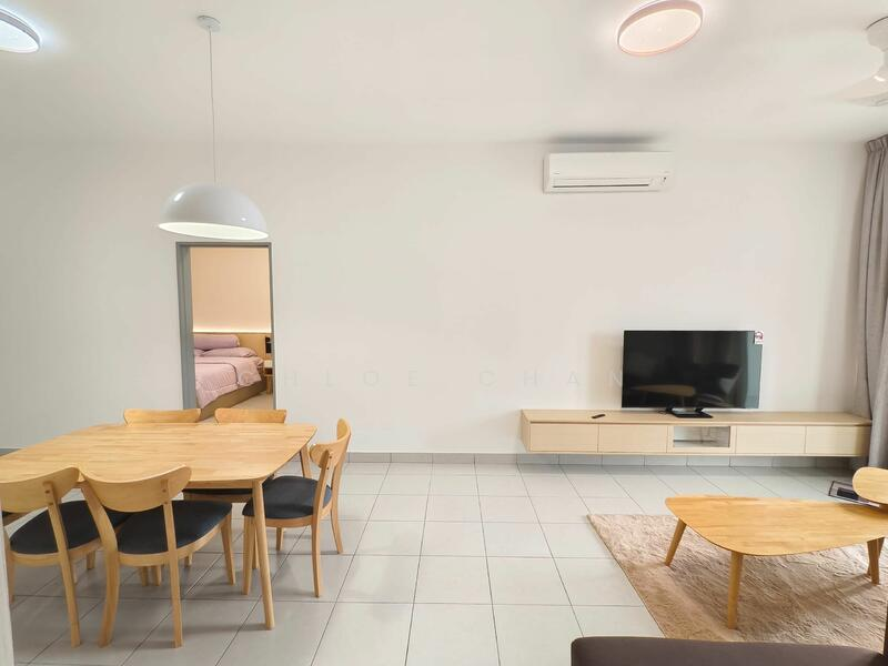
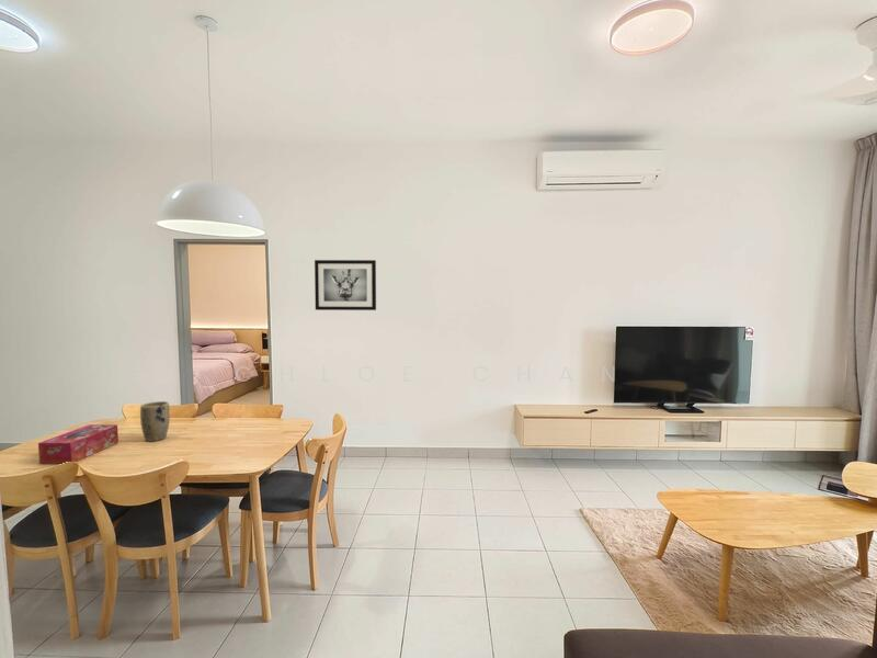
+ tissue box (81, 442)
+ wall art (345, 285)
+ plant pot (155, 421)
